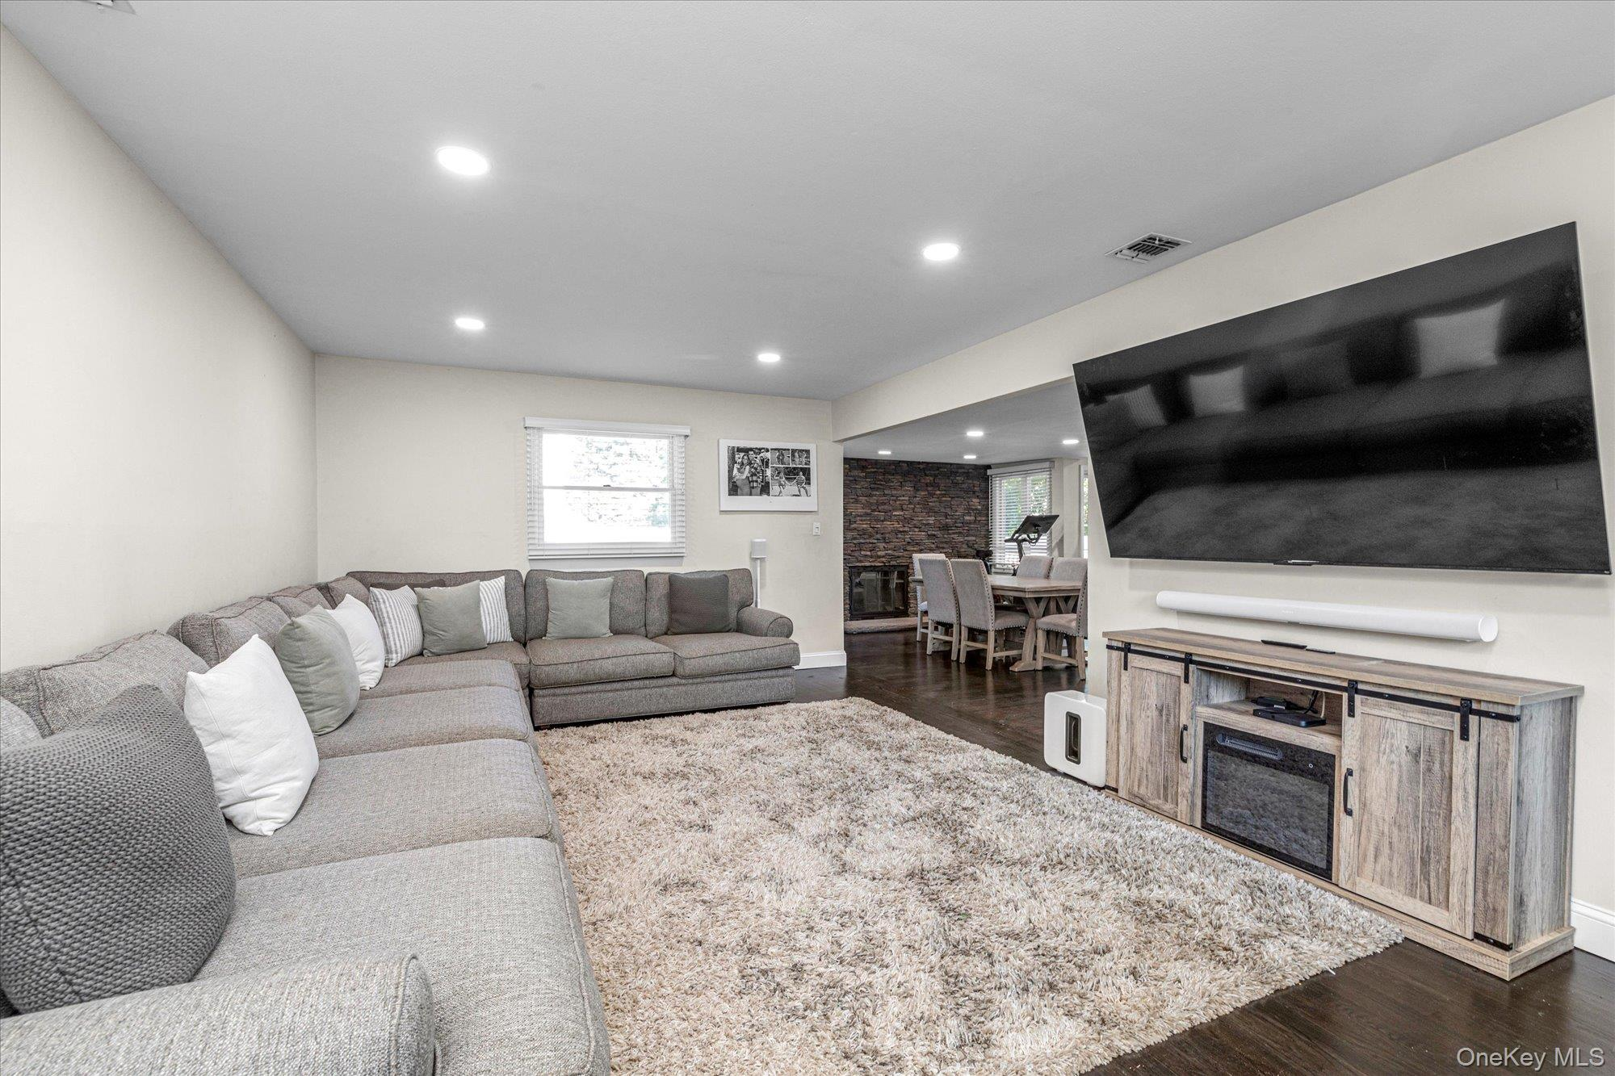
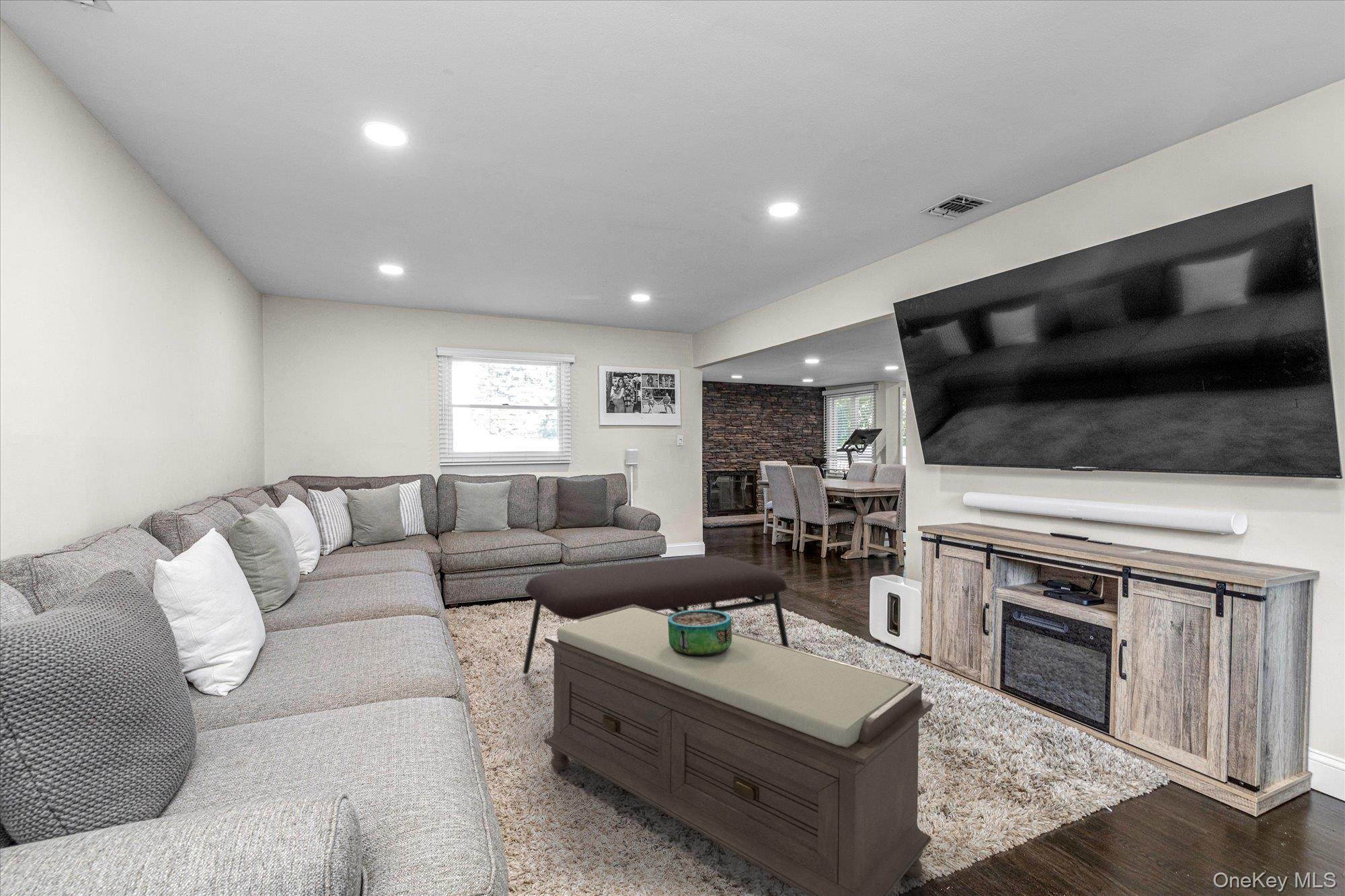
+ decorative bowl (699, 631)
+ coffee table (658, 610)
+ bench (712, 731)
